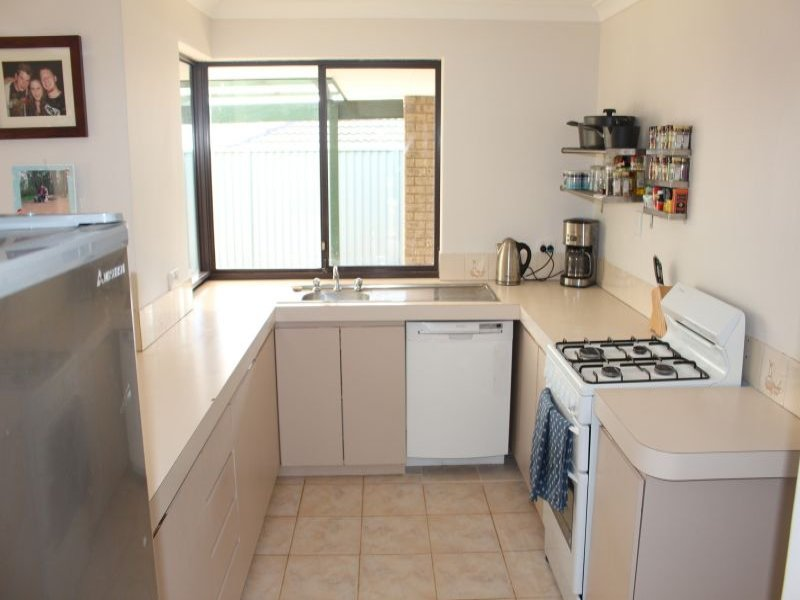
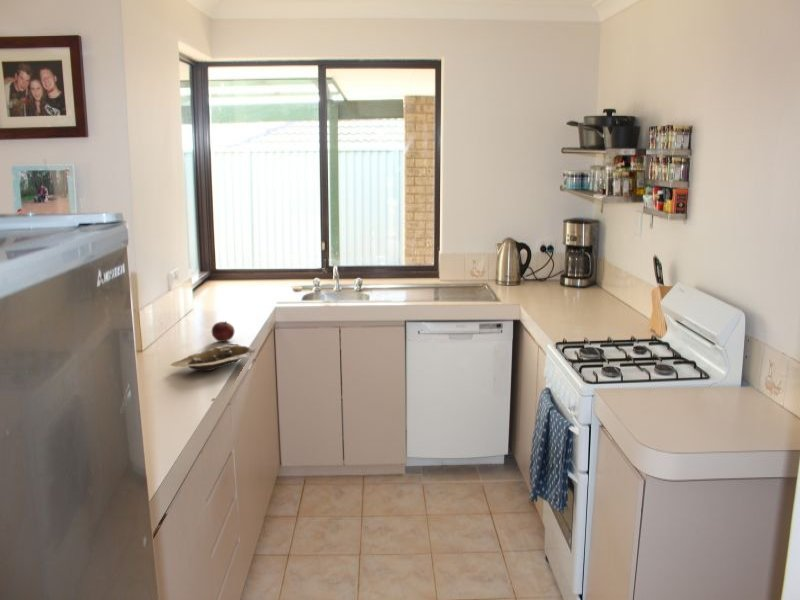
+ bowl (213, 358)
+ fruit (223, 331)
